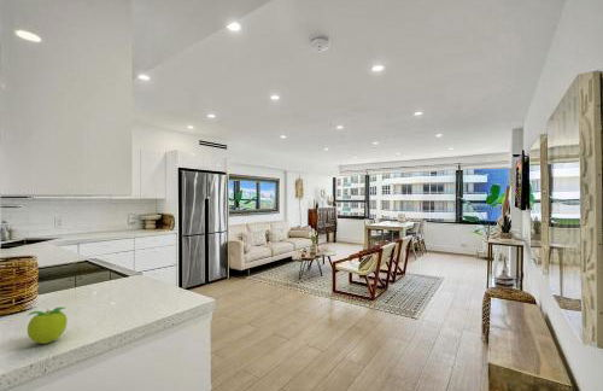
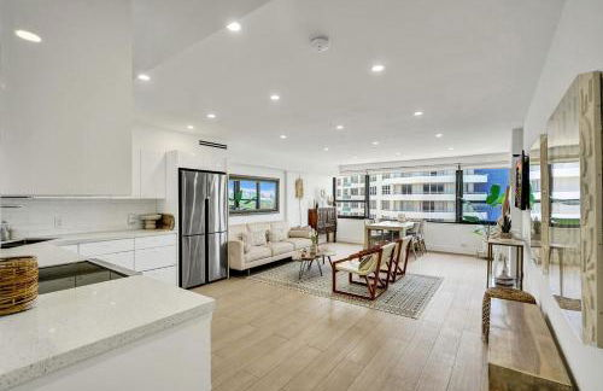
- fruit (47, 325)
